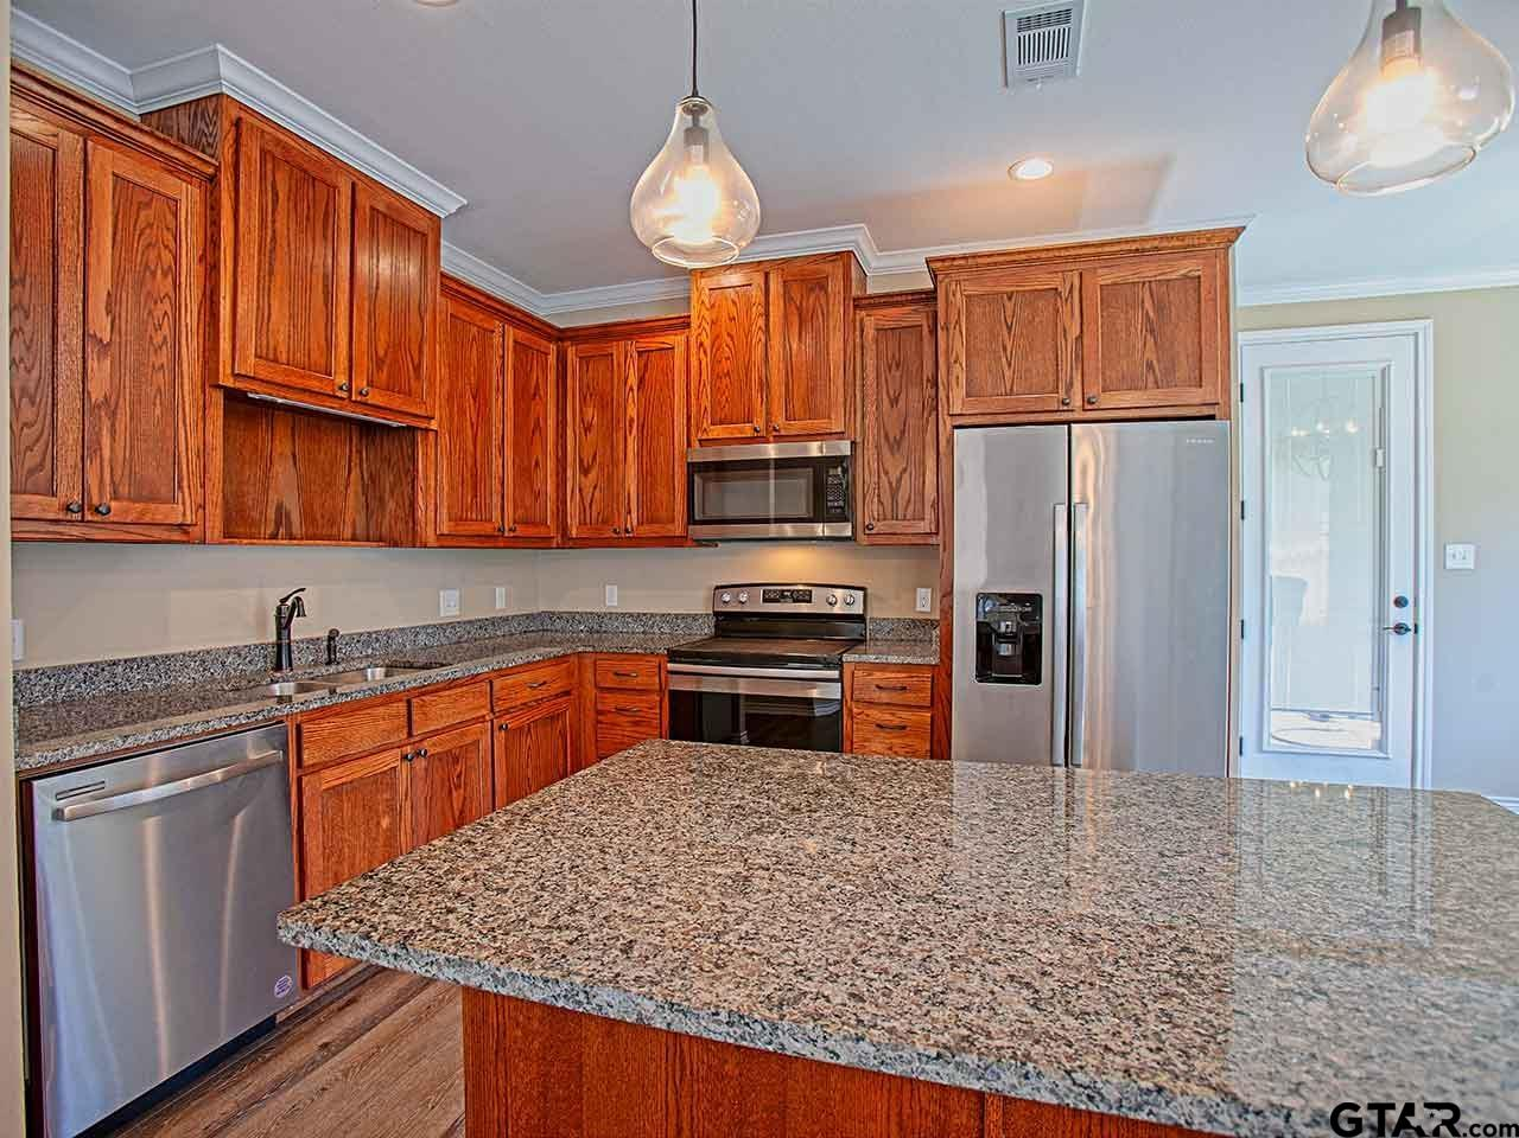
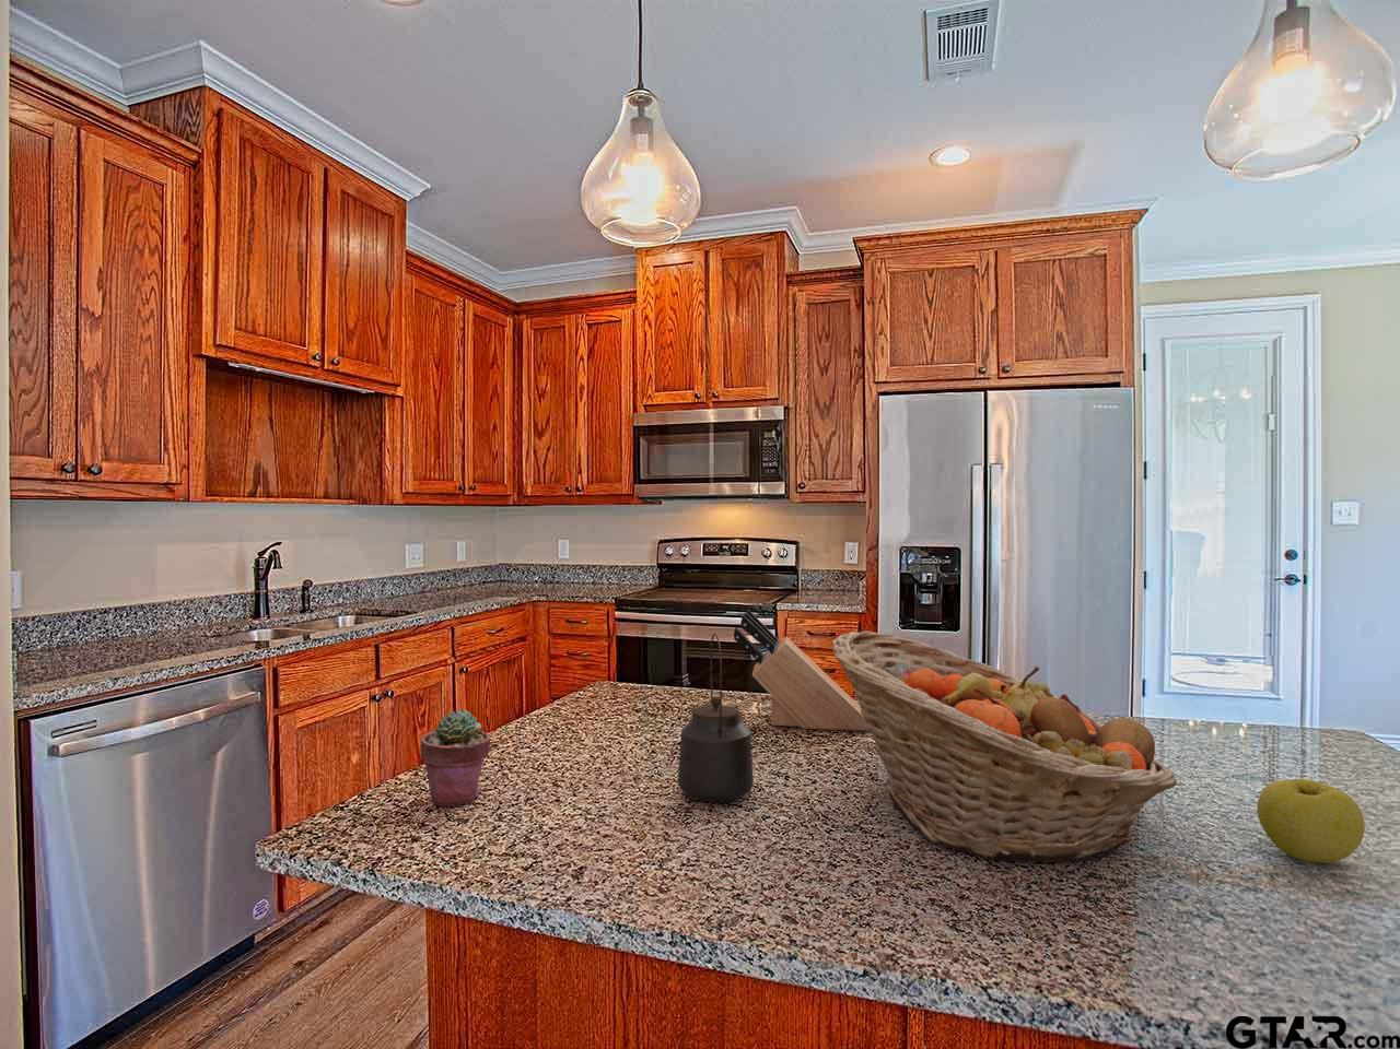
+ knife block (800, 667)
+ fruit basket (983, 724)
+ apple (1310, 821)
+ kettle (713, 710)
+ potted succulent (455, 754)
